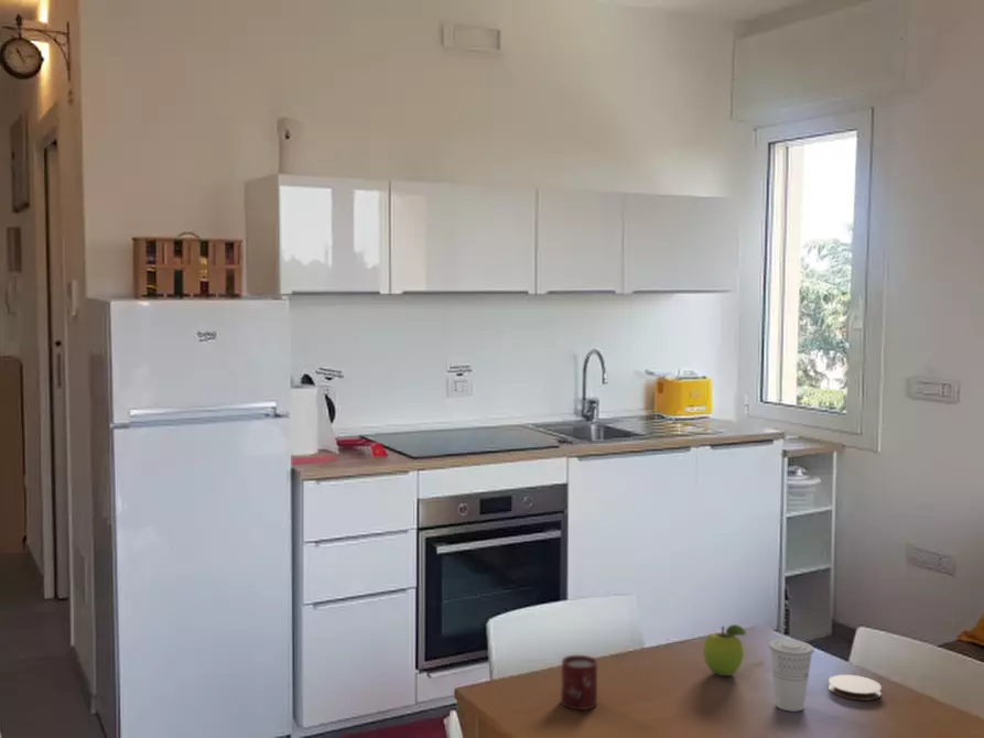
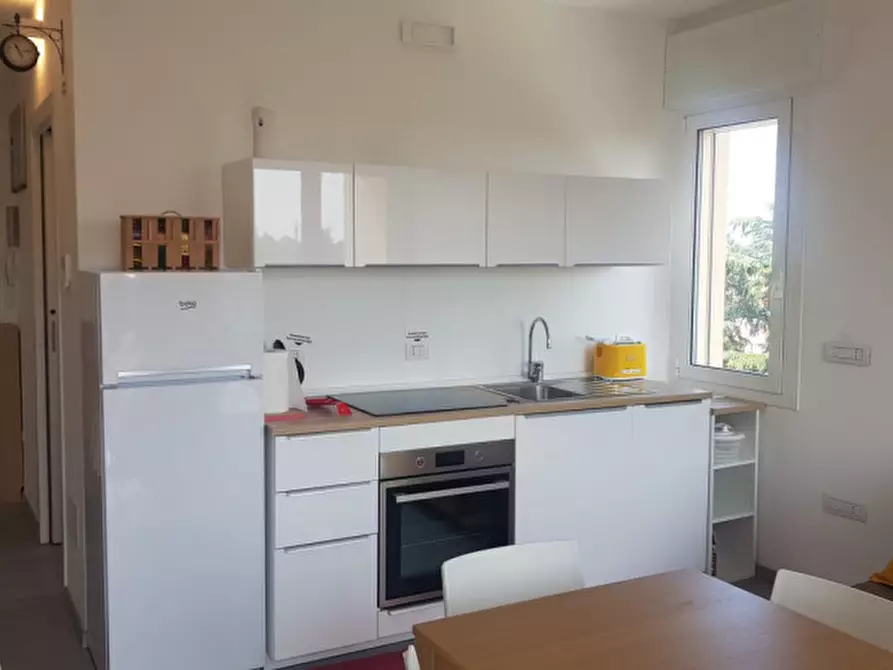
- fruit (726, 649)
- cup (790, 674)
- coaster (854, 686)
- cup (581, 684)
